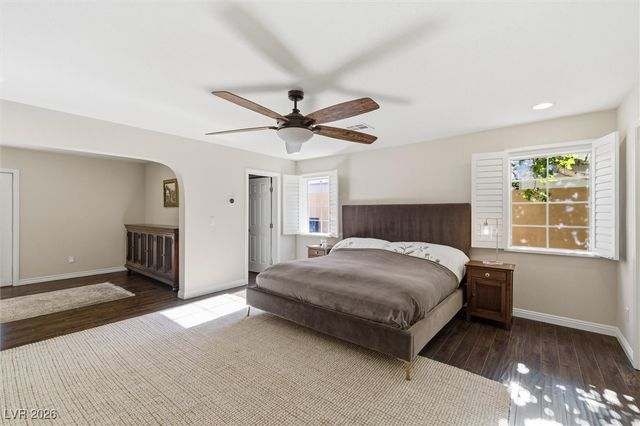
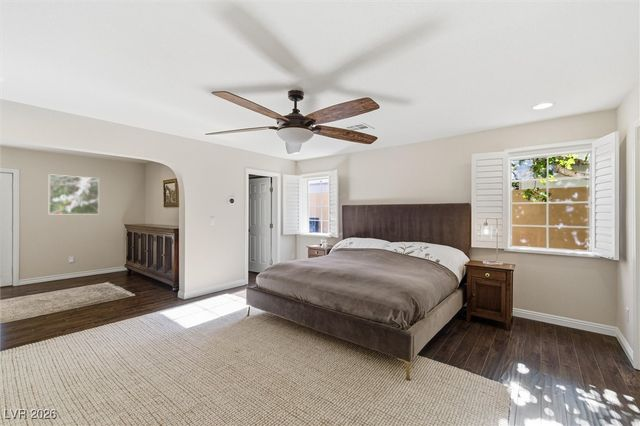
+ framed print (75, 195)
